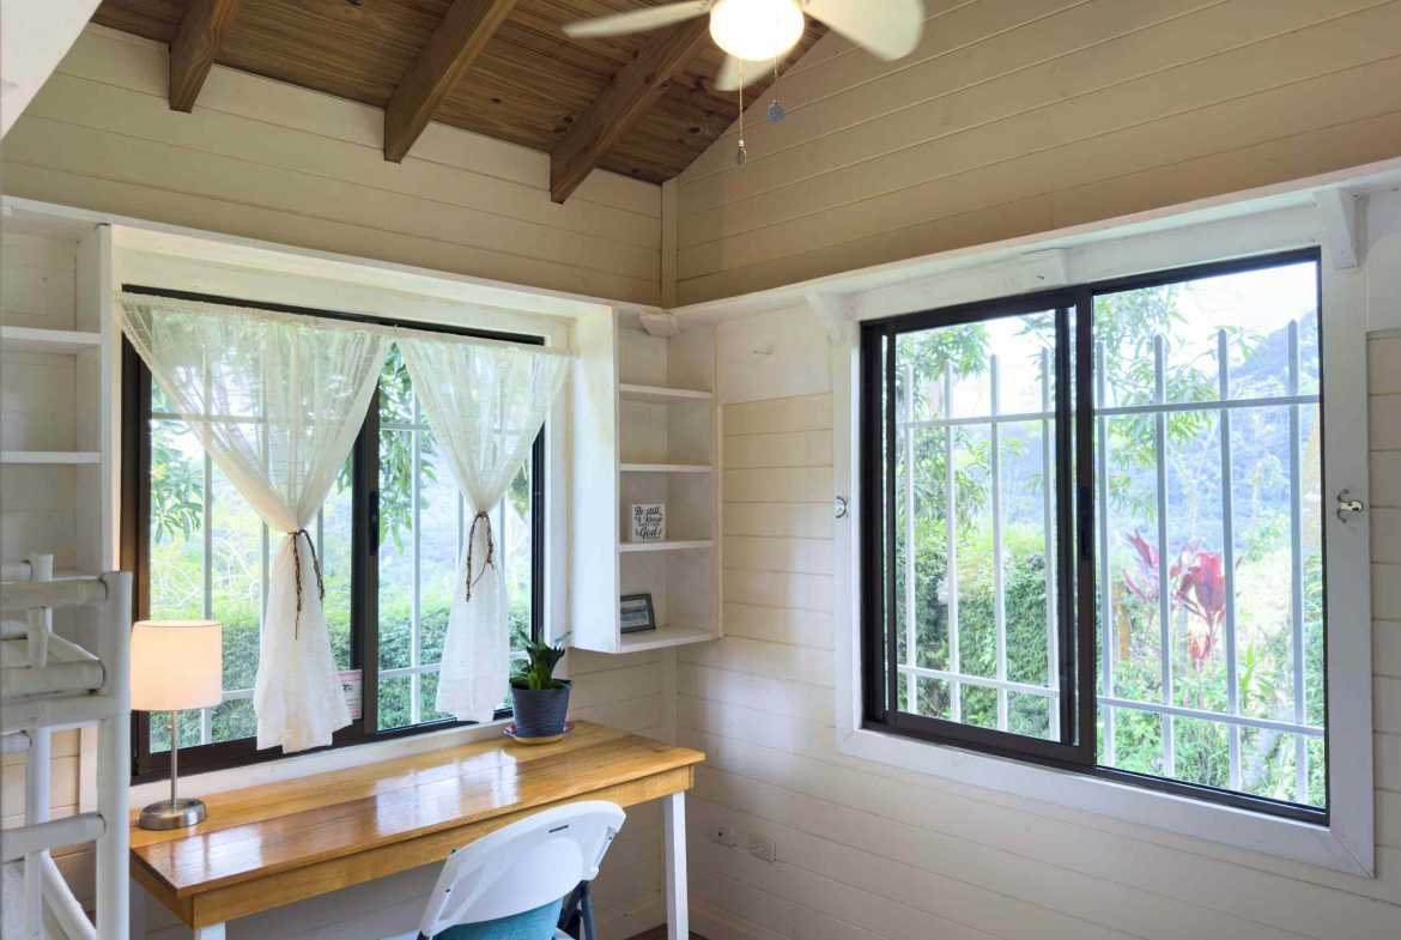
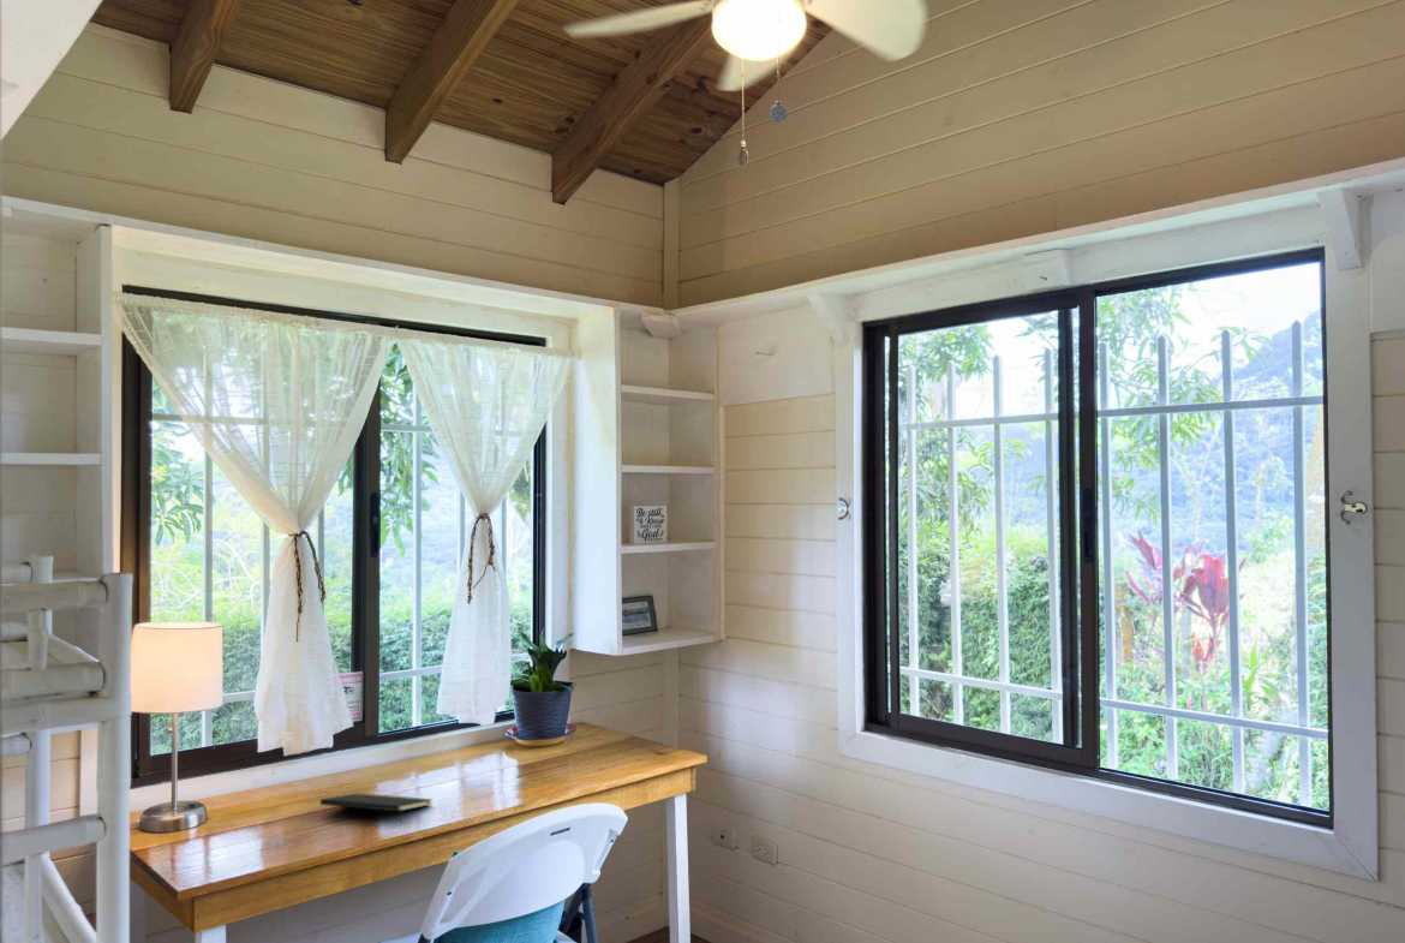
+ notepad (377, 801)
